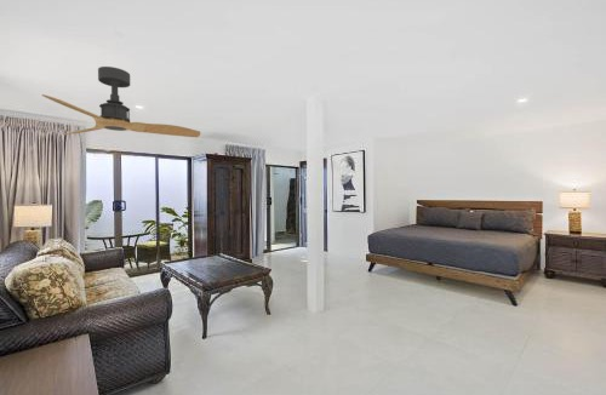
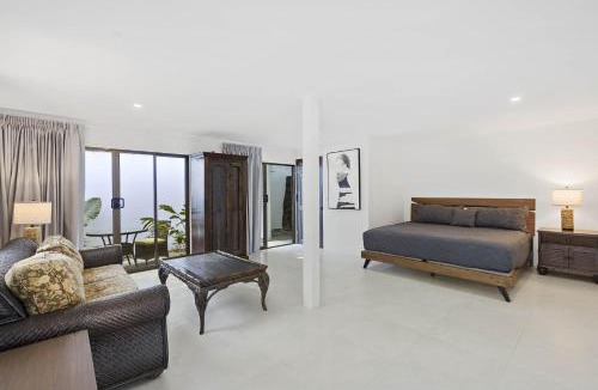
- ceiling fan (128, 108)
